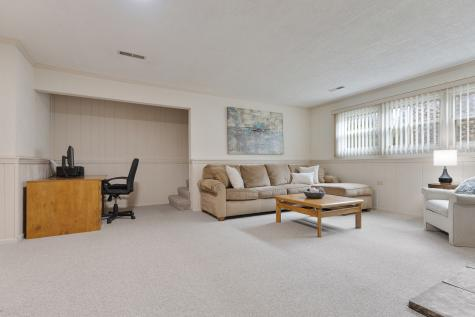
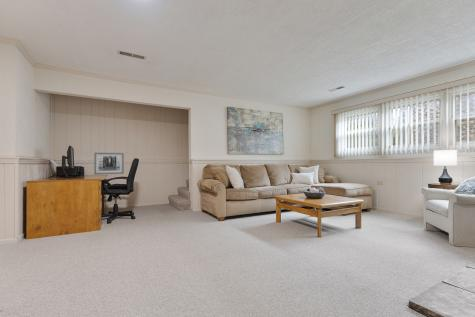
+ wall art (109, 163)
